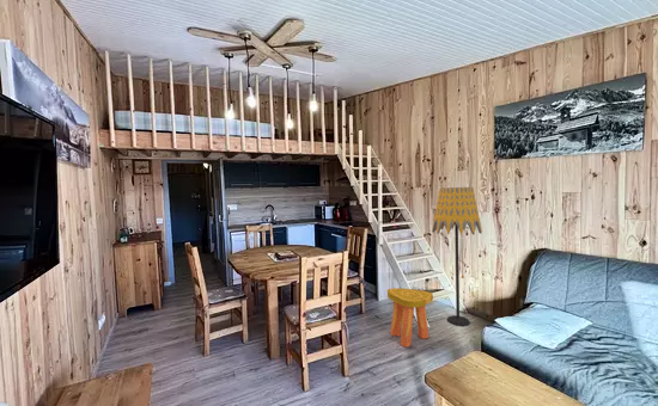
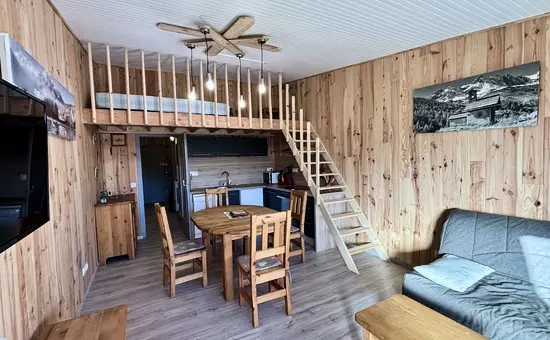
- floor lamp (457, 254)
- stool (412, 315)
